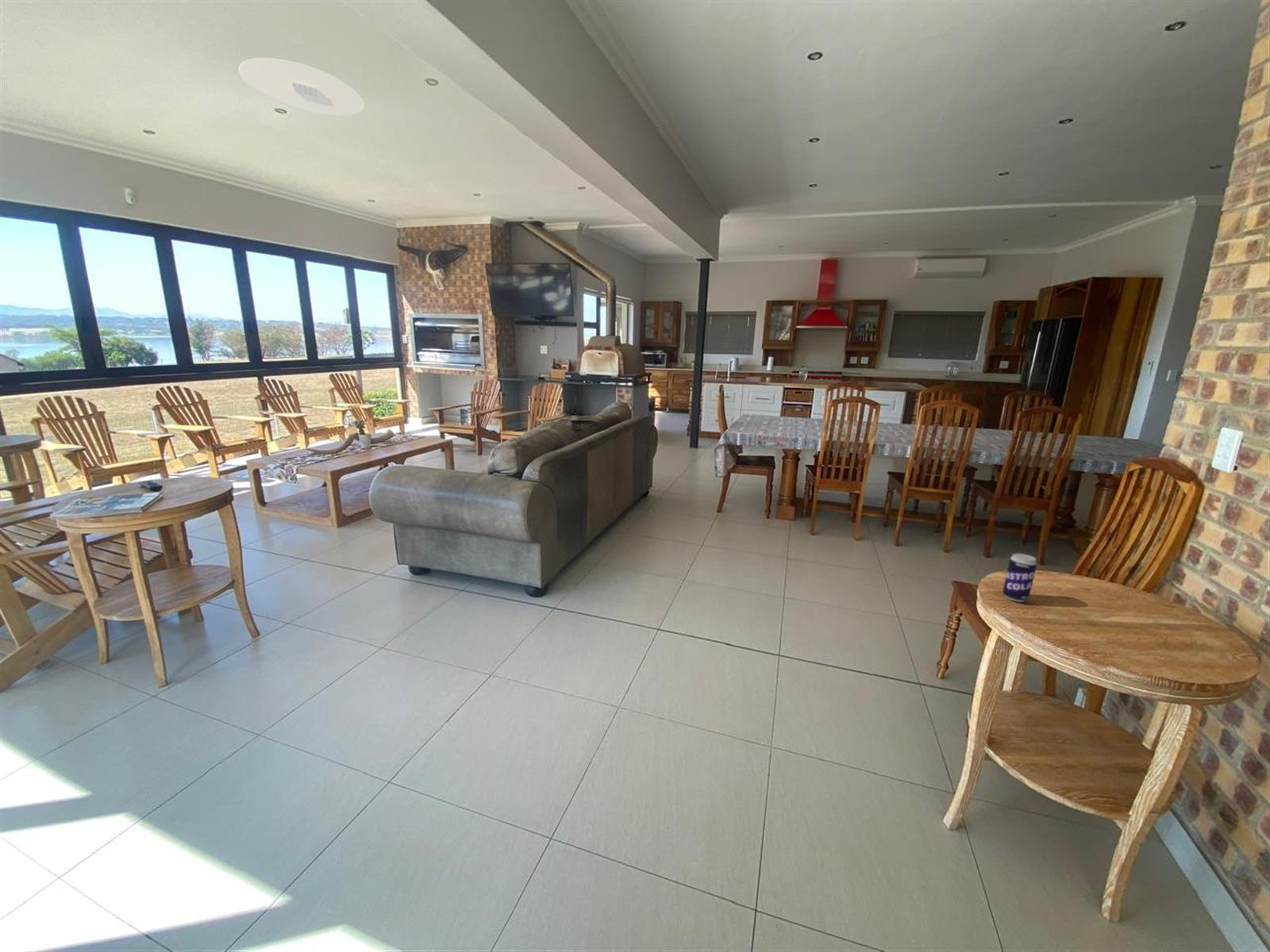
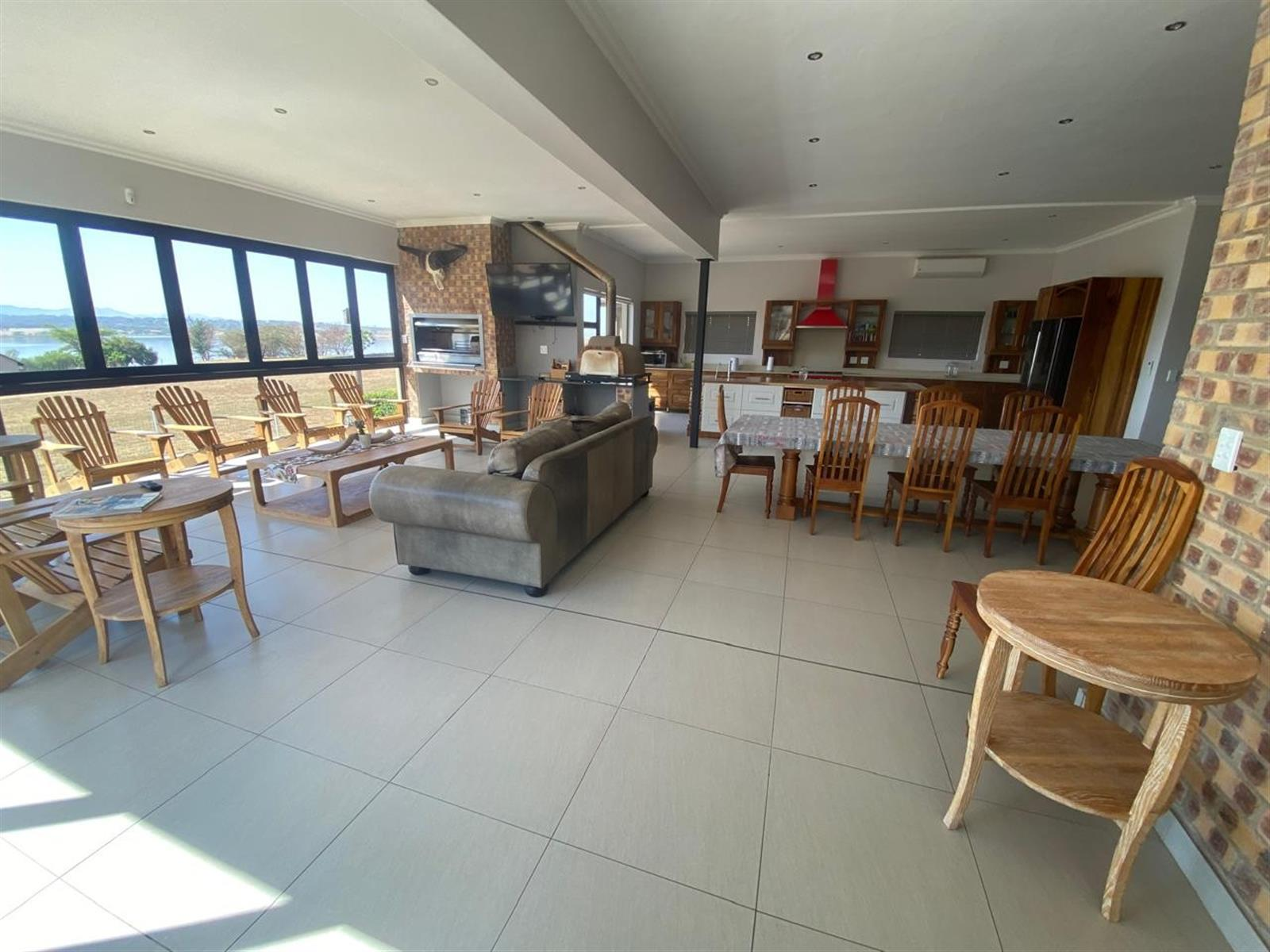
- beverage can (1019, 578)
- ceiling light (304, 84)
